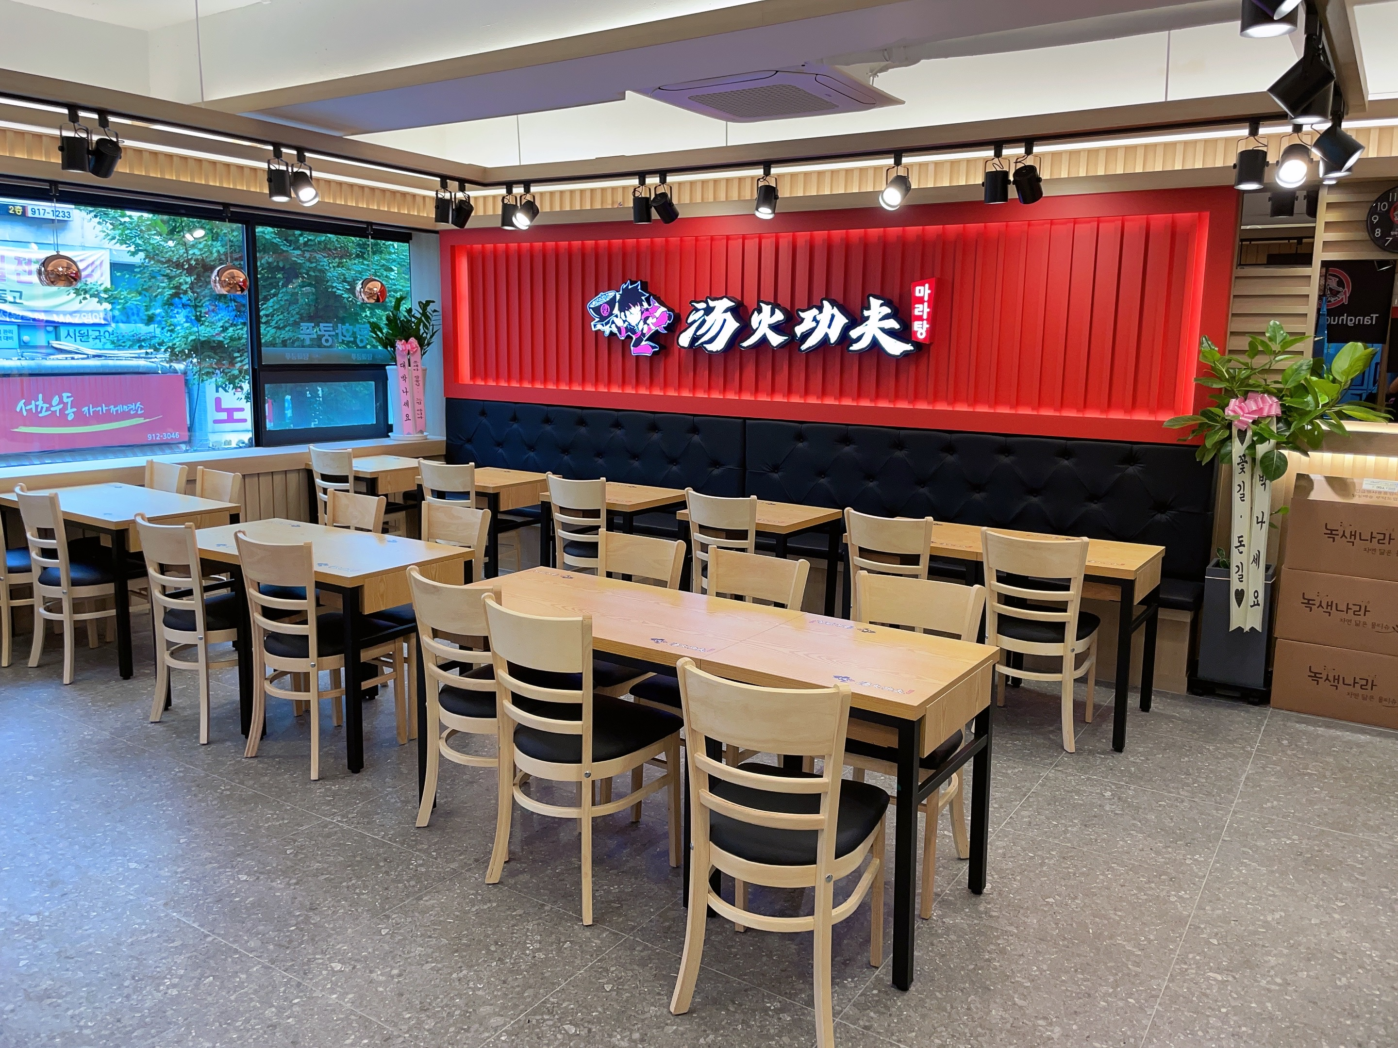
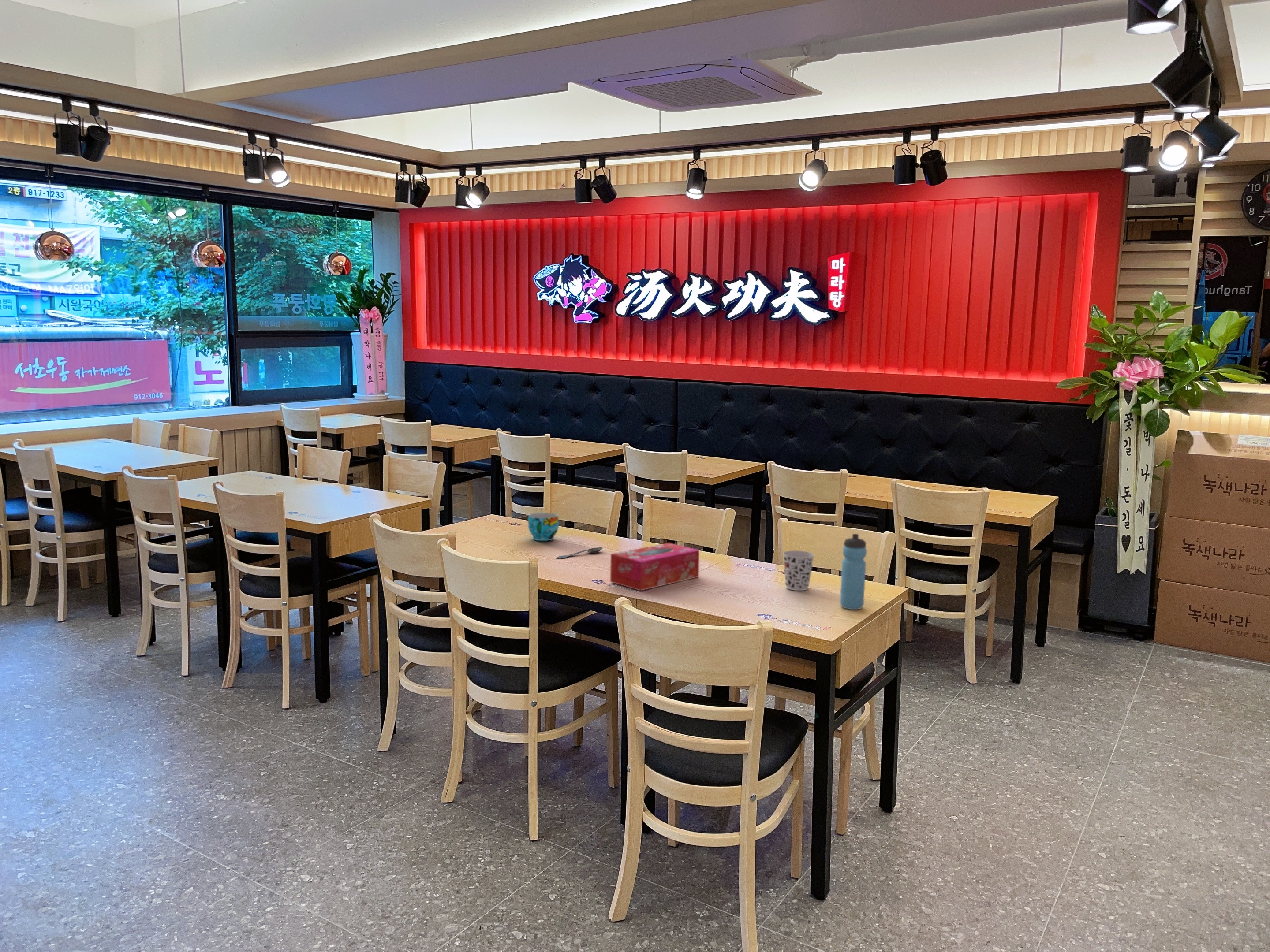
+ cup (798, 571)
+ spoon (579, 553)
+ tissue box (655, 565)
+ cup (542, 527)
+ water bottle (853, 570)
